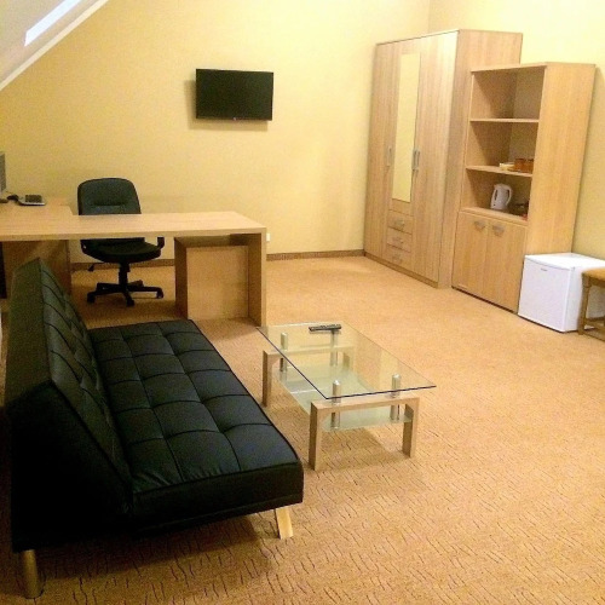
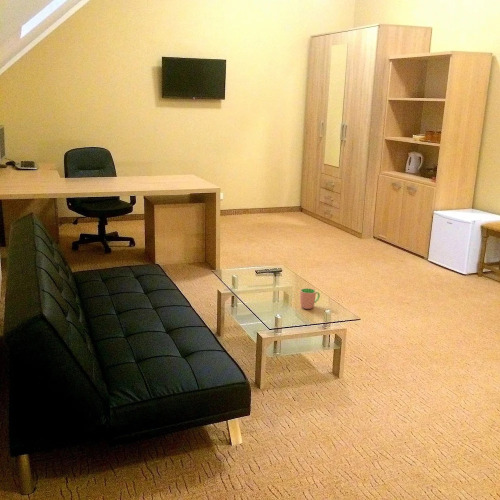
+ cup (310, 298)
